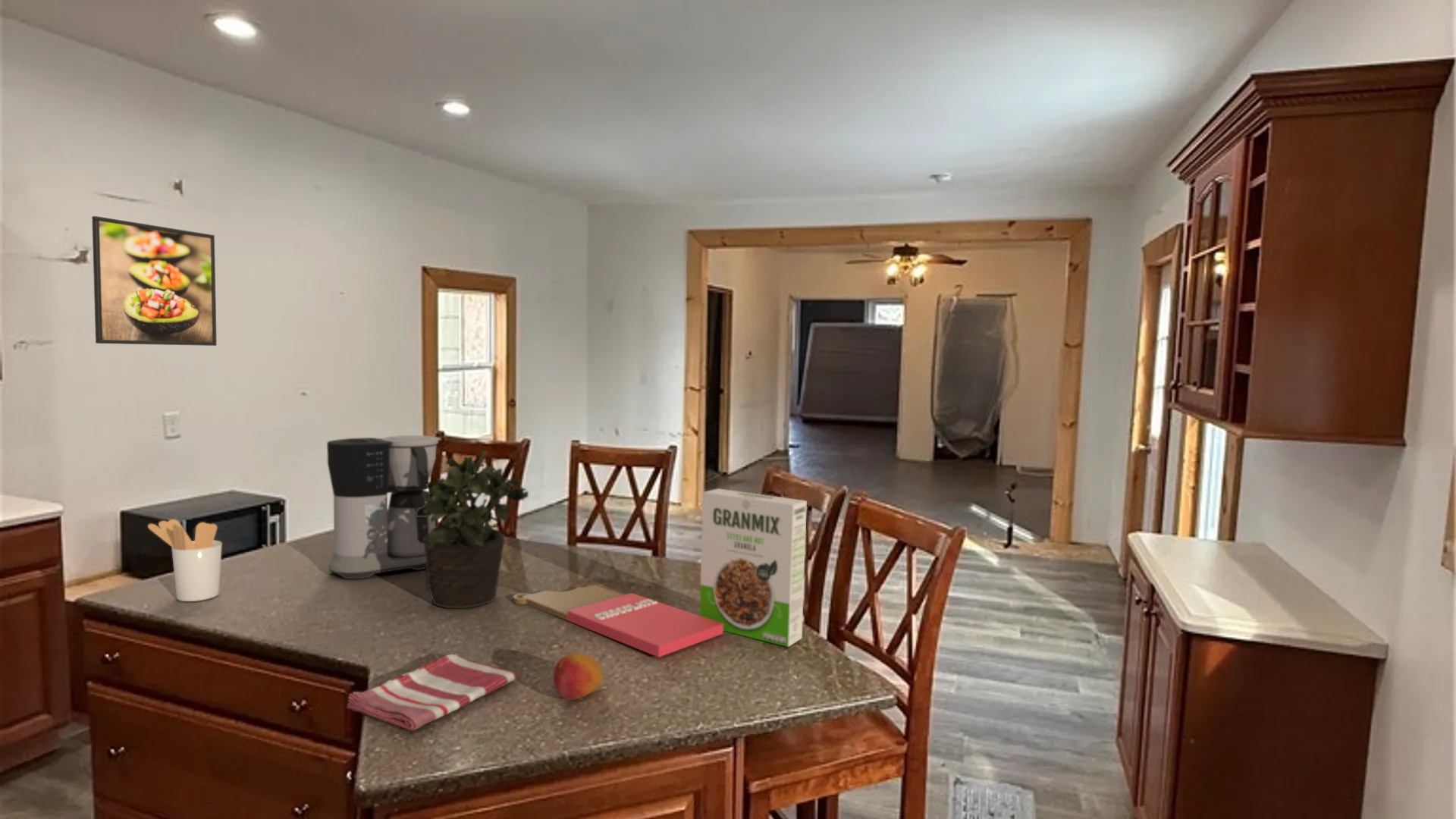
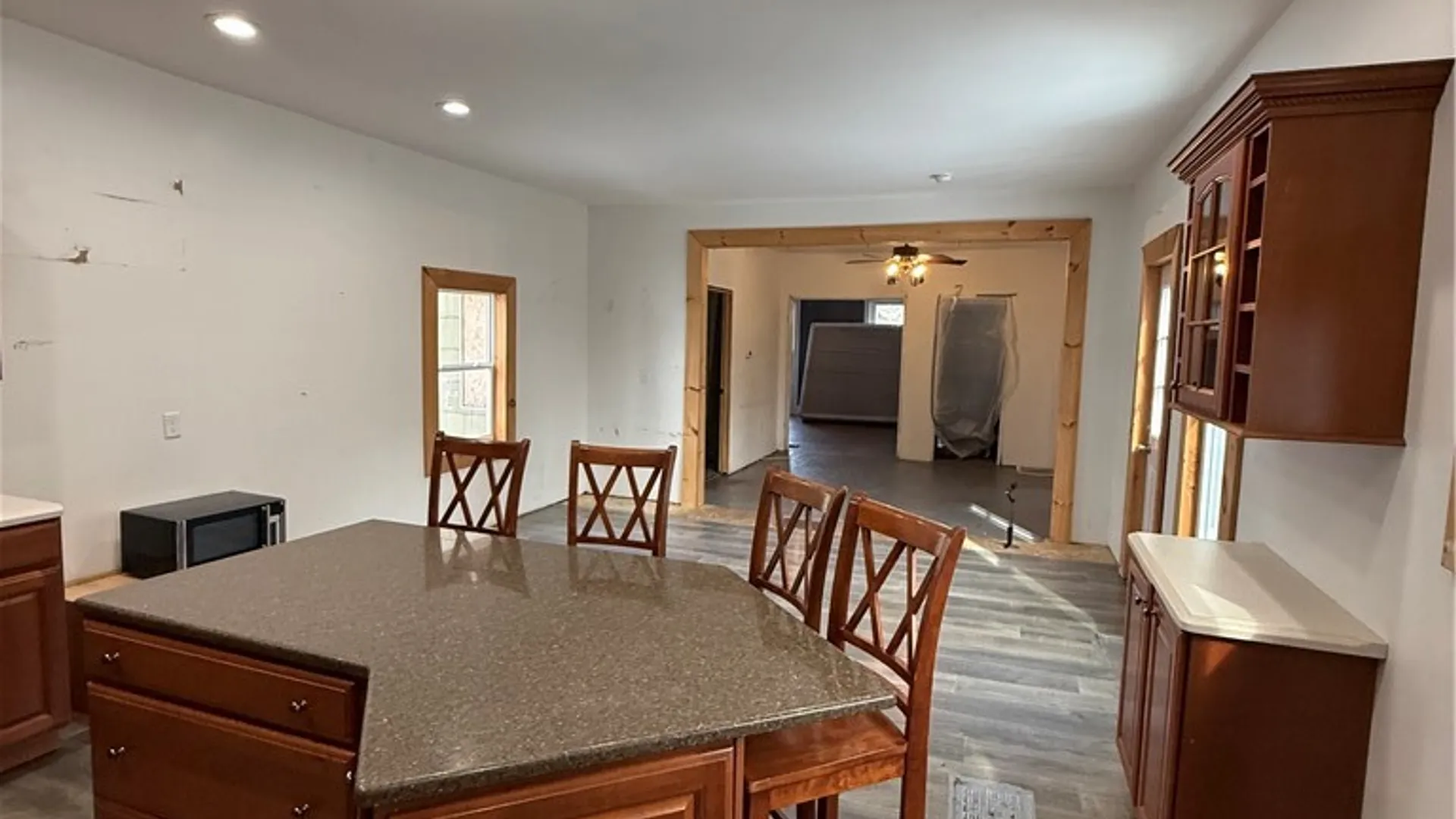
- cutting board (610, 610)
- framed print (158, 285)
- coffee maker (387, 504)
- cereal box (752, 564)
- dish towel (435, 687)
- utensil holder (187, 557)
- potted plant (471, 525)
- fruit (578, 675)
